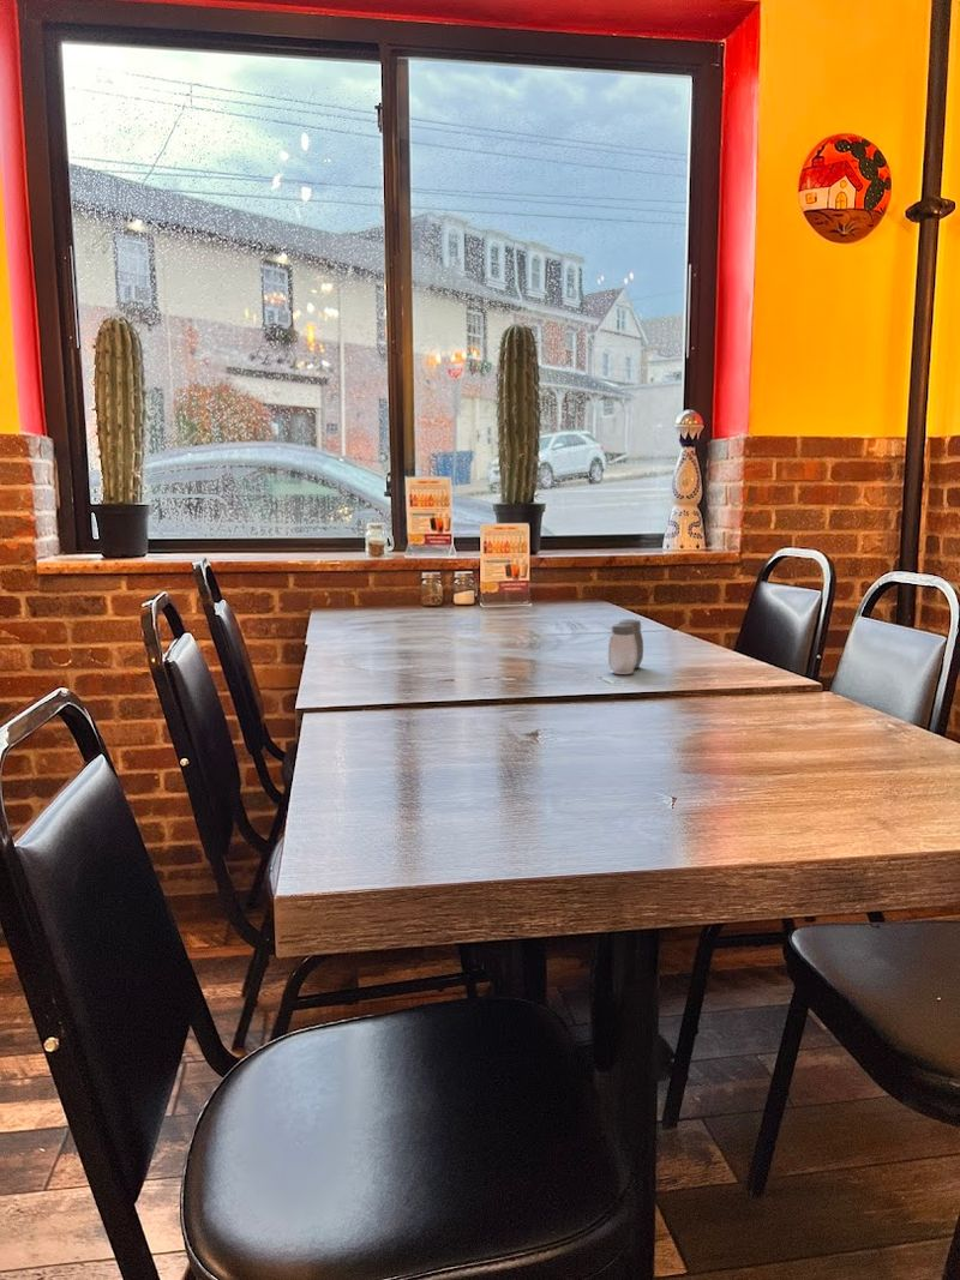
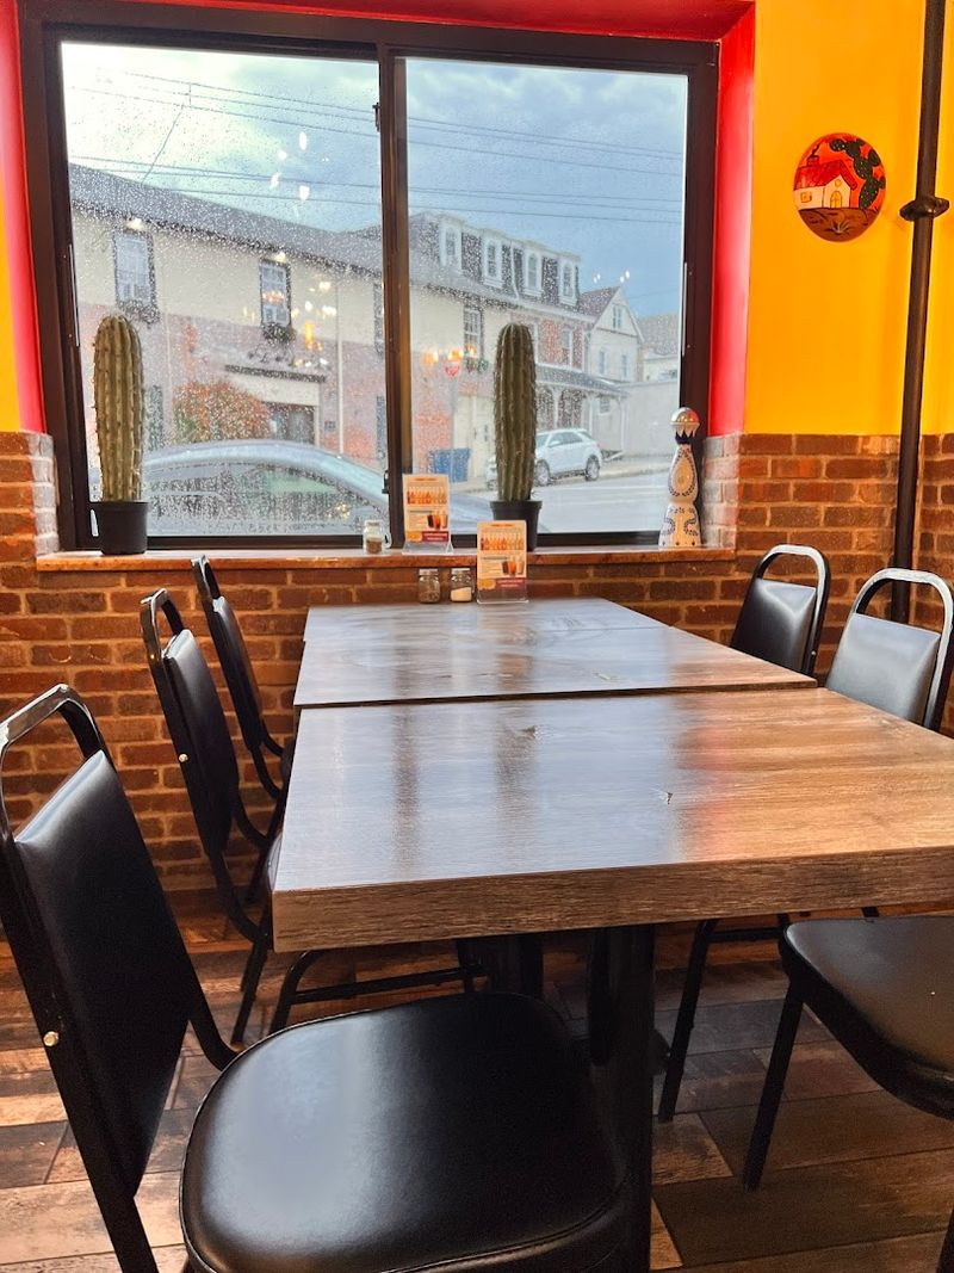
- salt and pepper shaker (625, 645)
